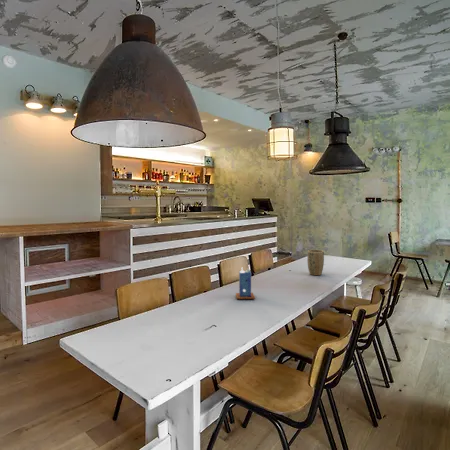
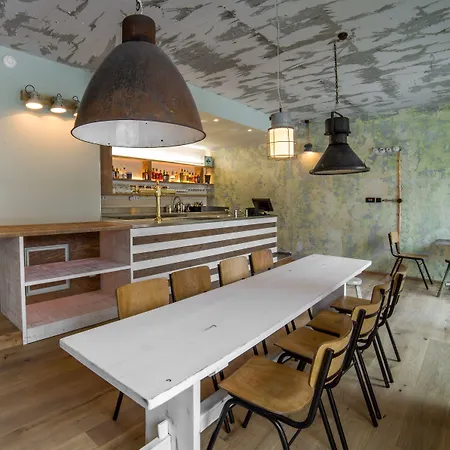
- candle (245, 282)
- plant pot (315, 262)
